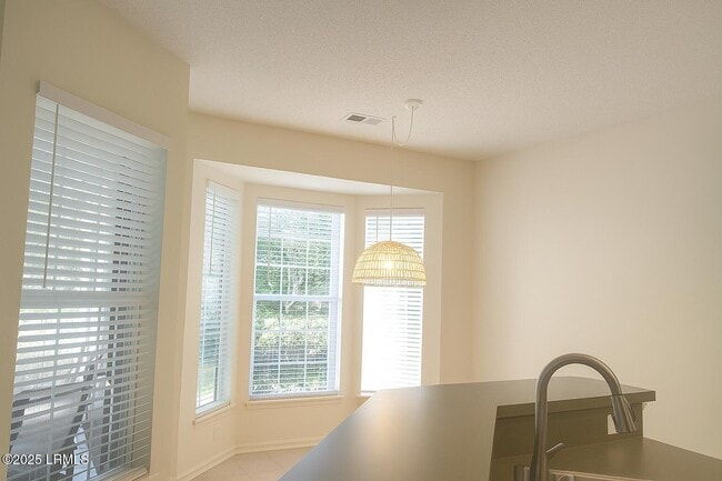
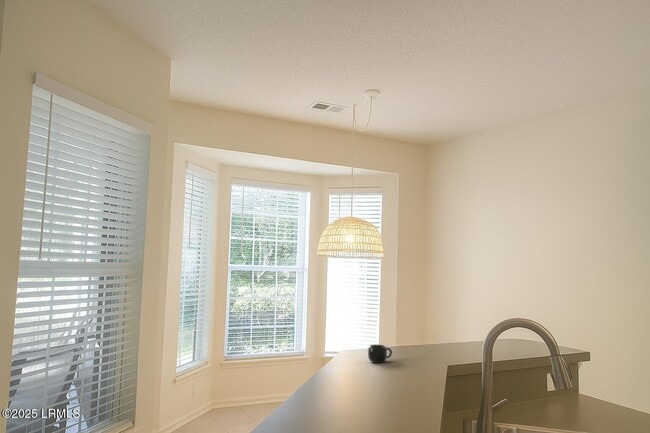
+ mug (379, 353)
